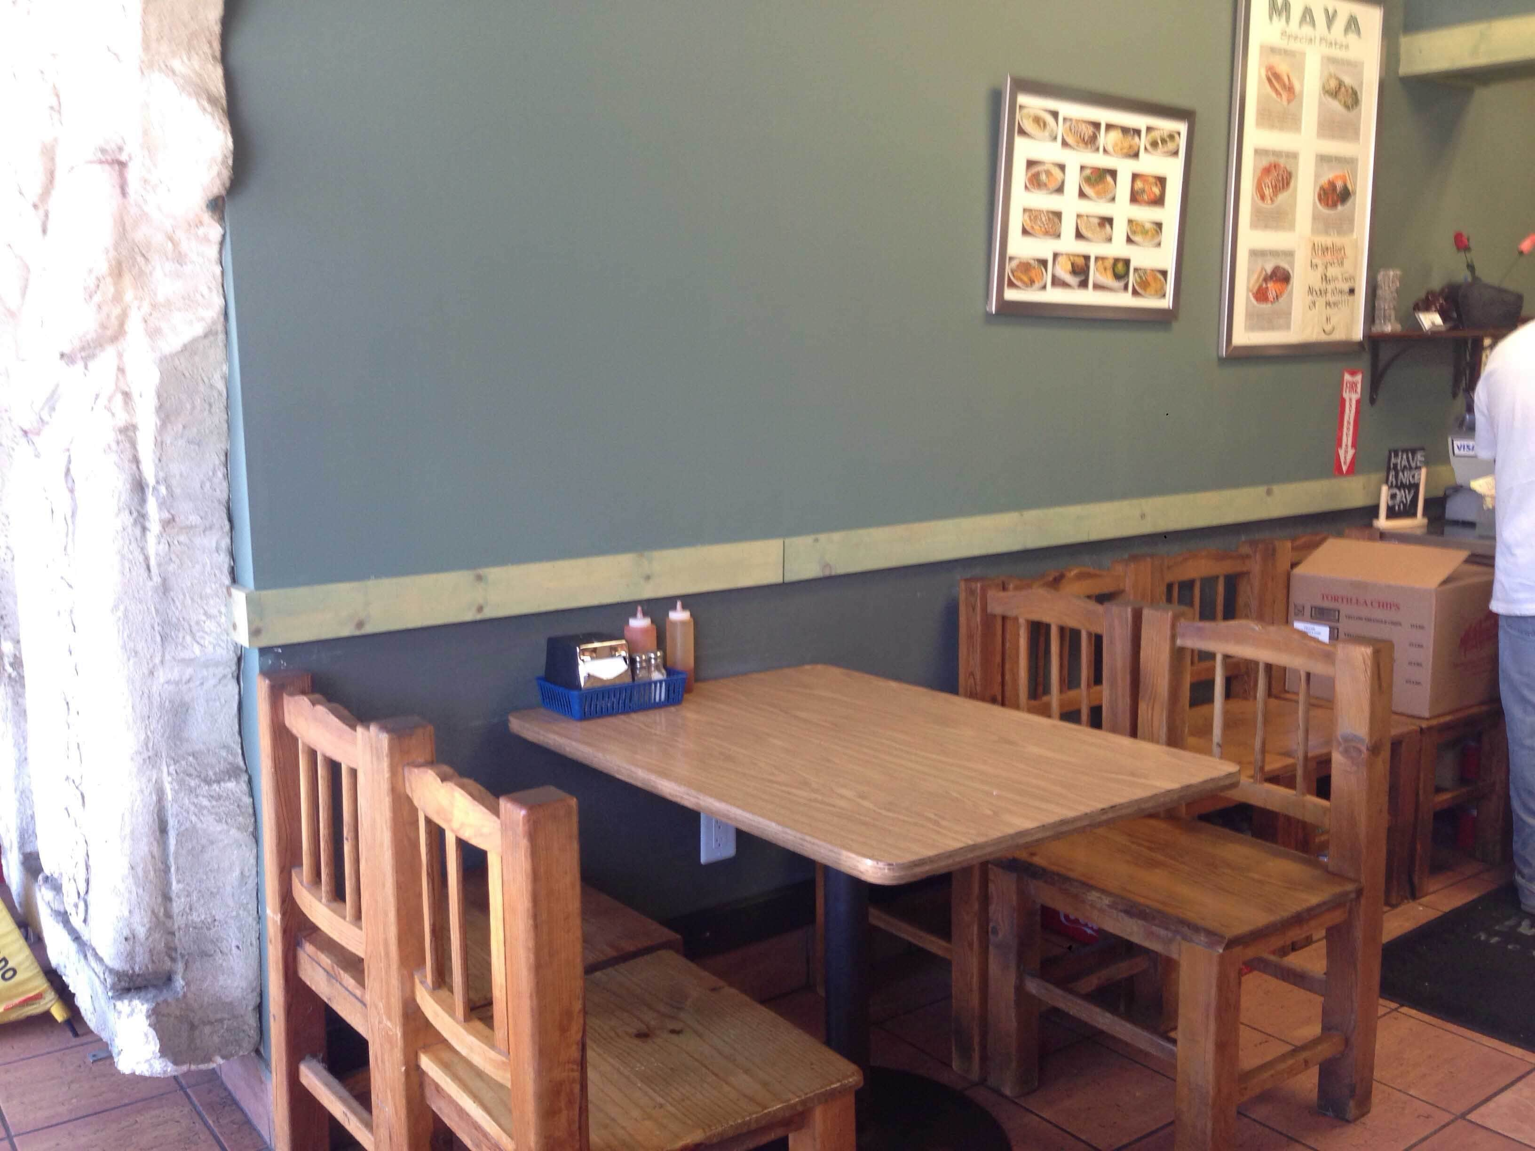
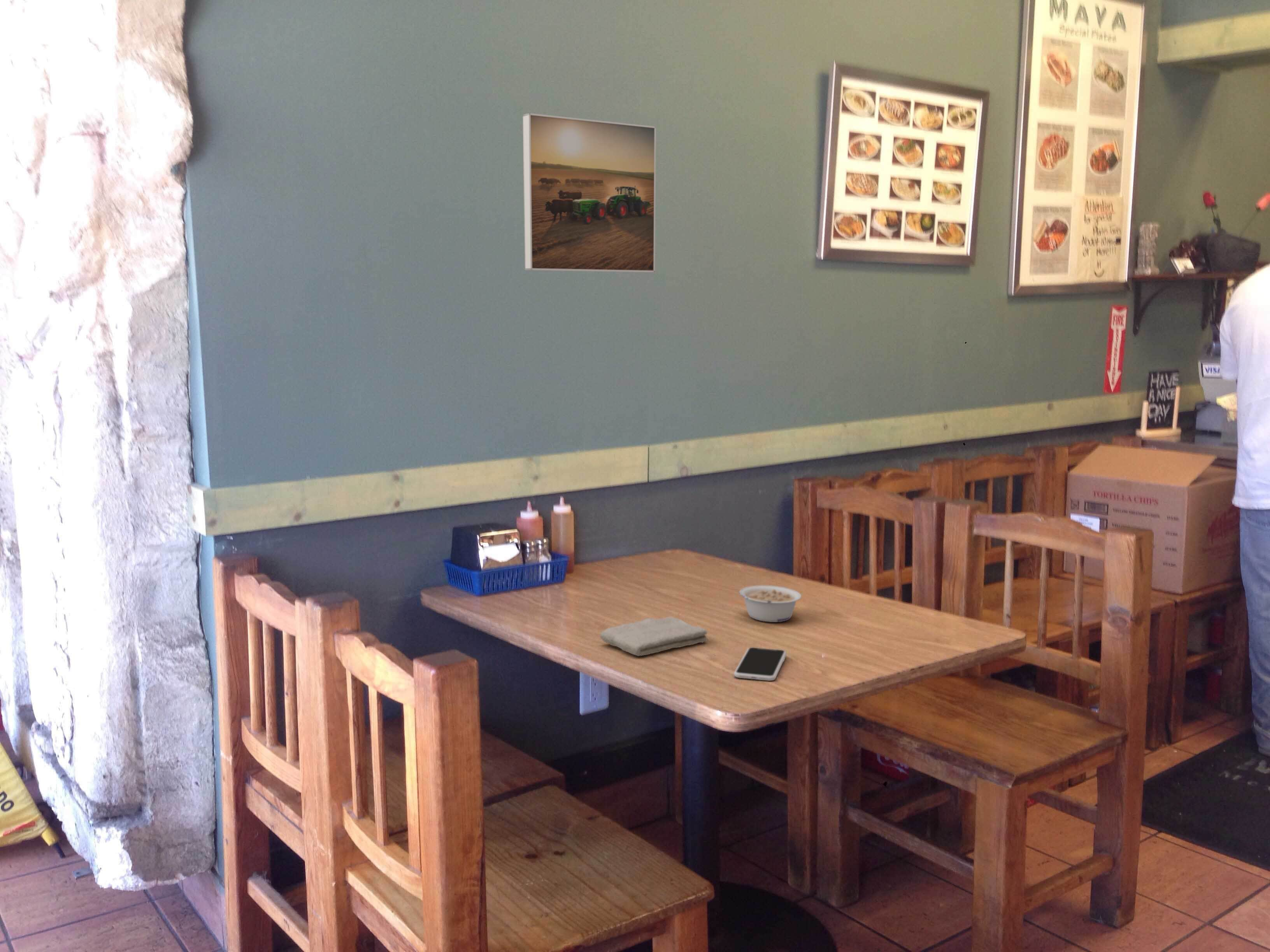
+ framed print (591, 197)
+ legume (771, 603)
+ smartphone (761, 663)
+ washcloth (655, 635)
